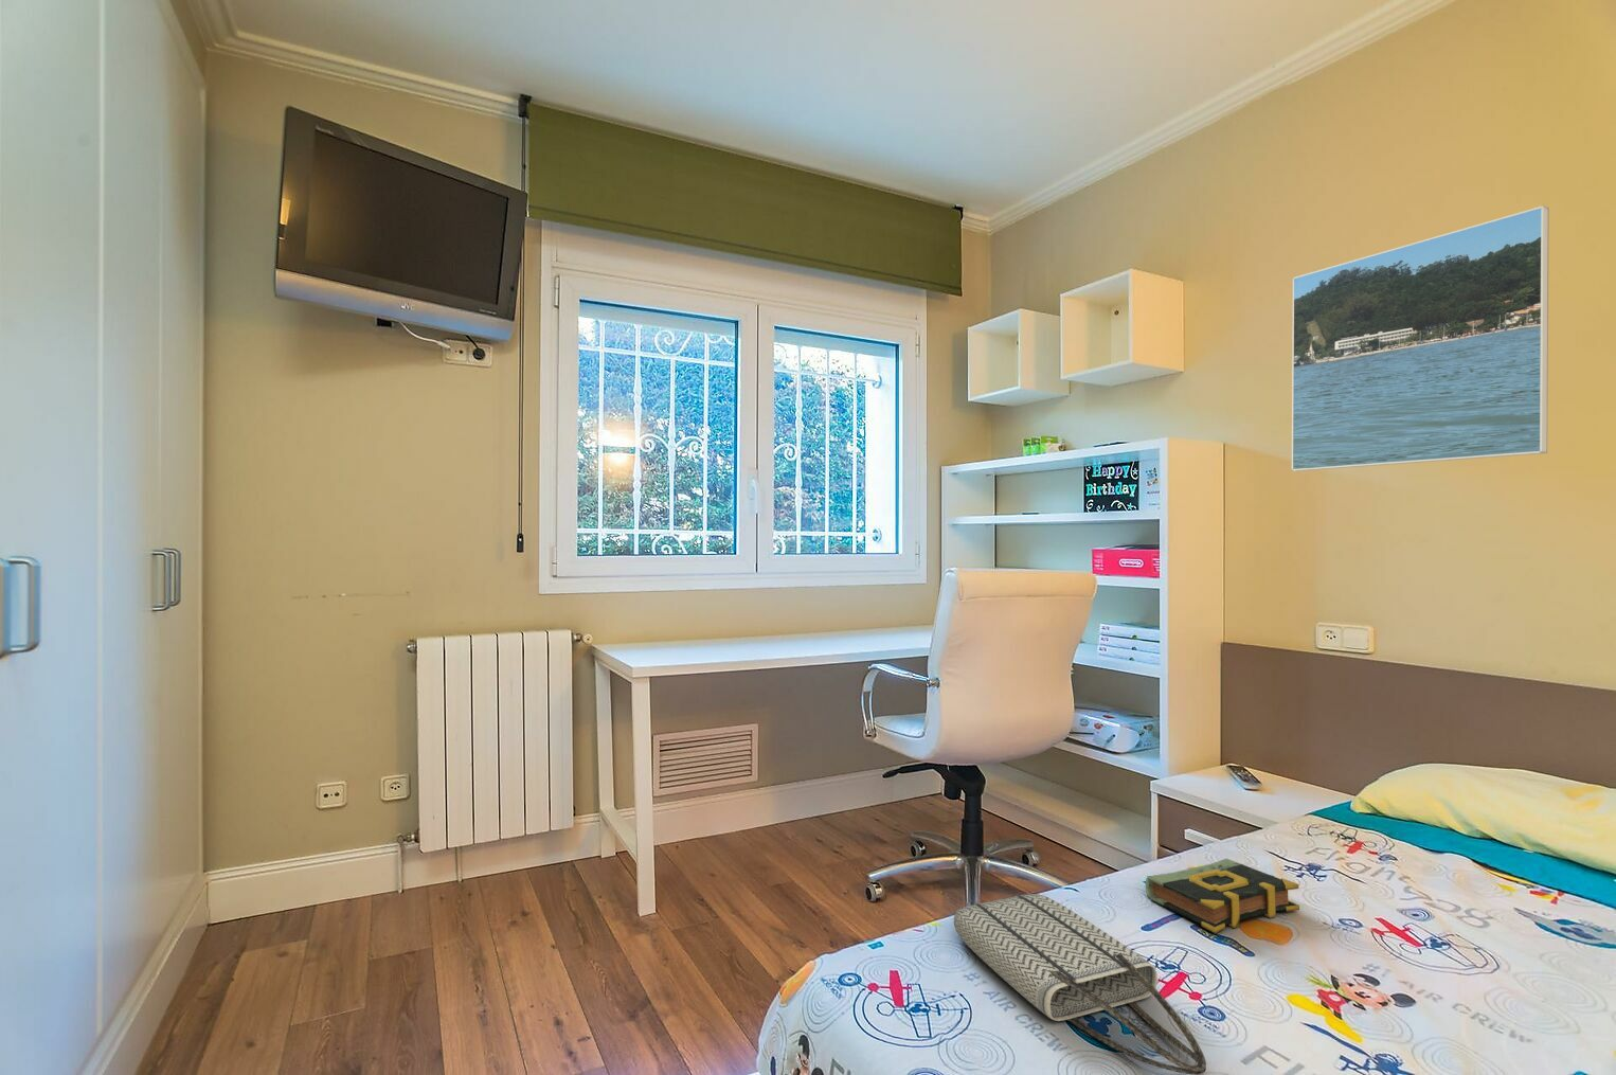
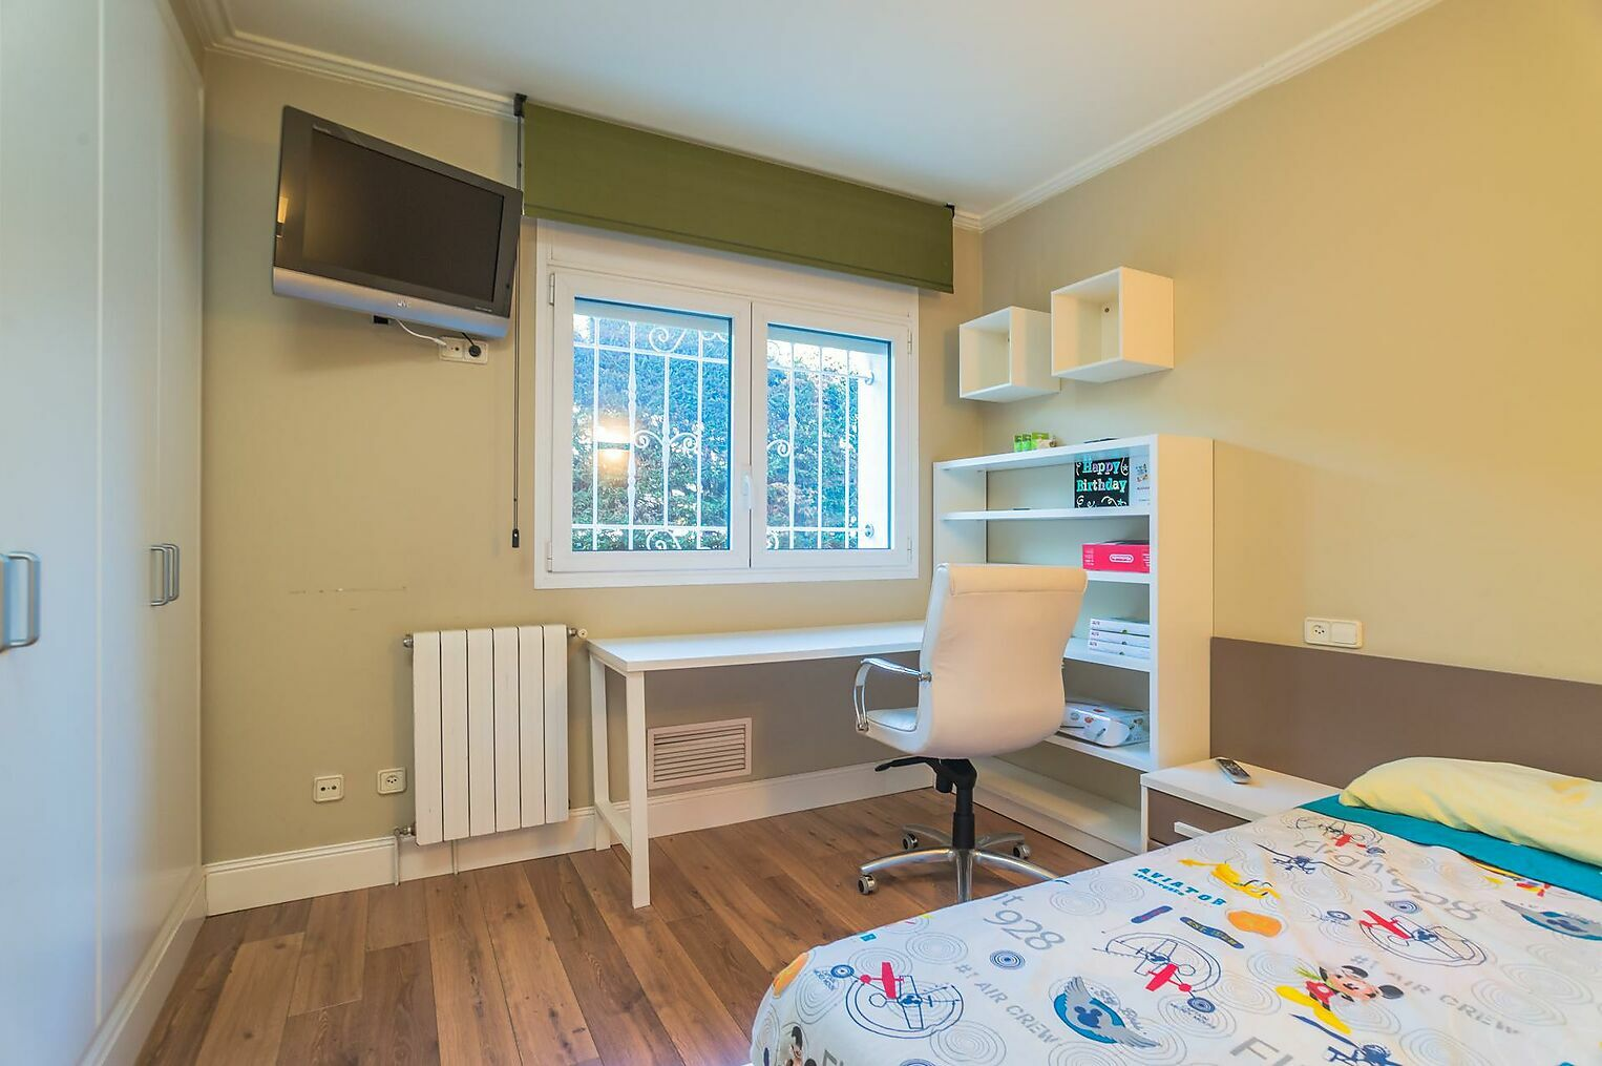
- tote bag (1081, 974)
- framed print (1404, 355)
- book (1227, 888)
